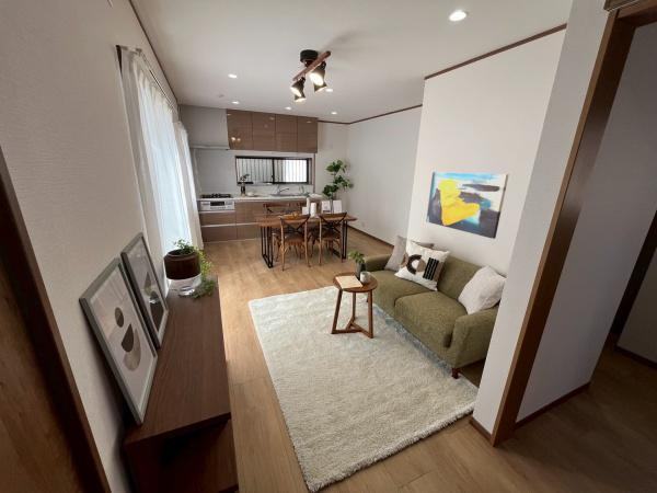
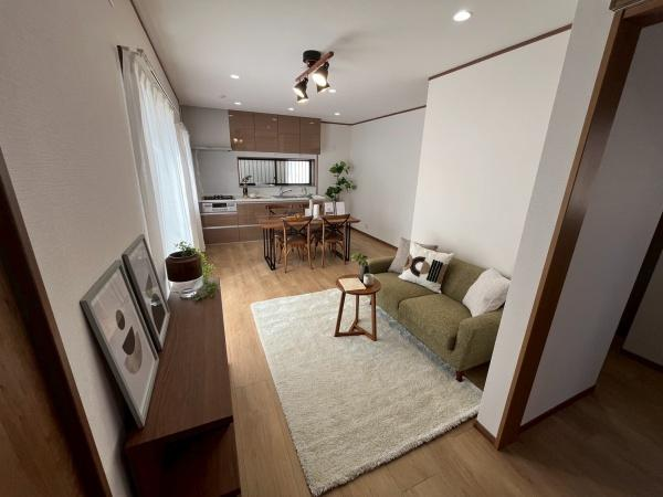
- wall art (460, 202)
